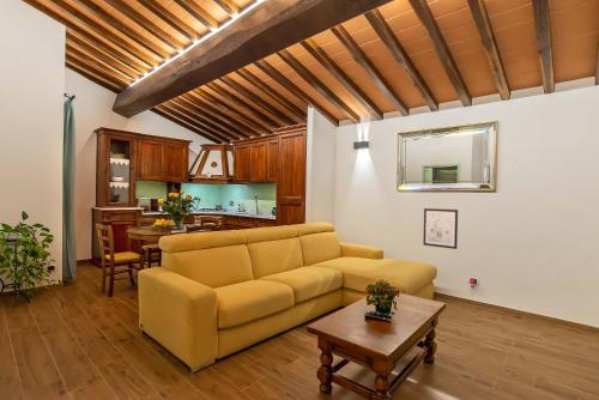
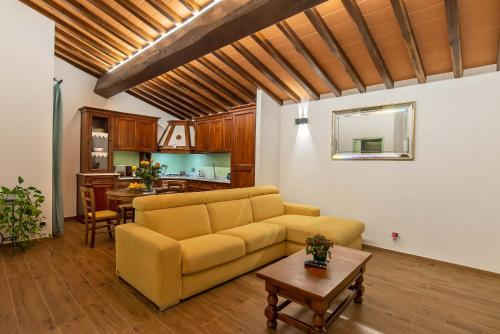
- wall art (440, 228)
